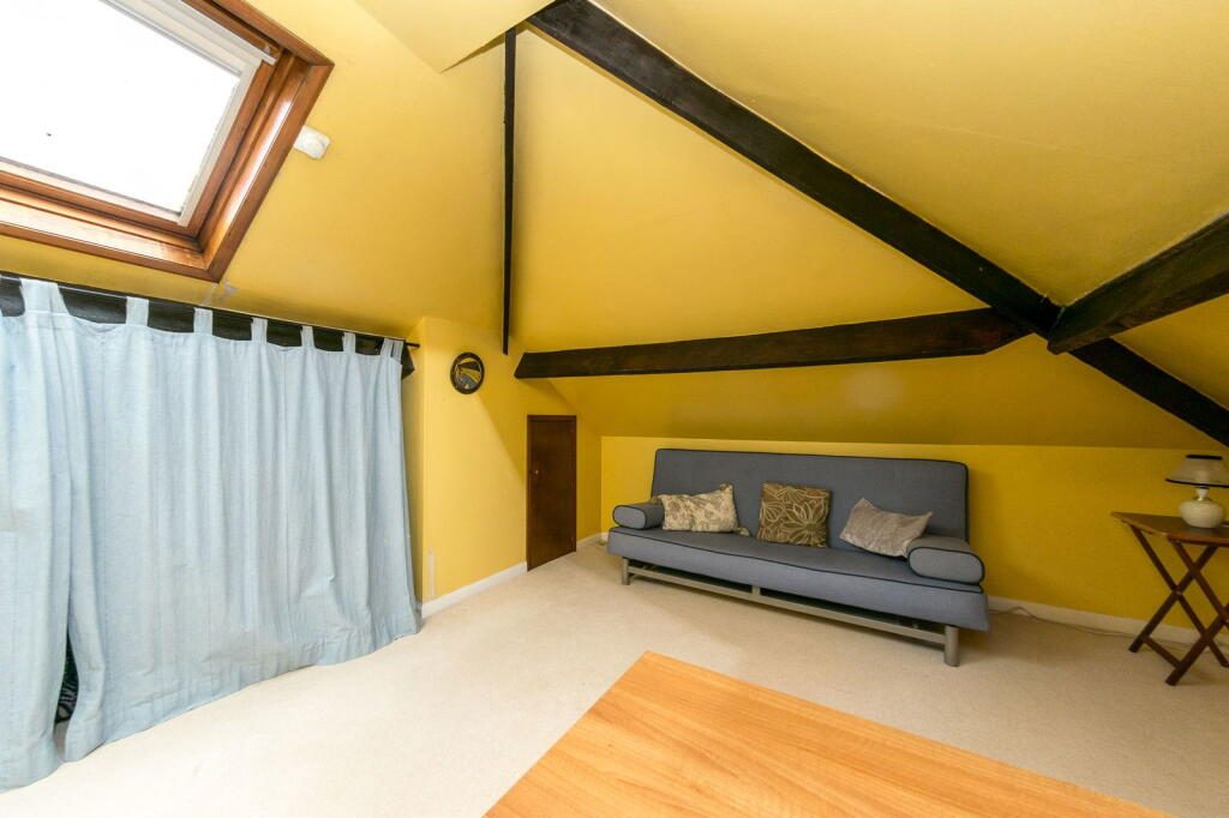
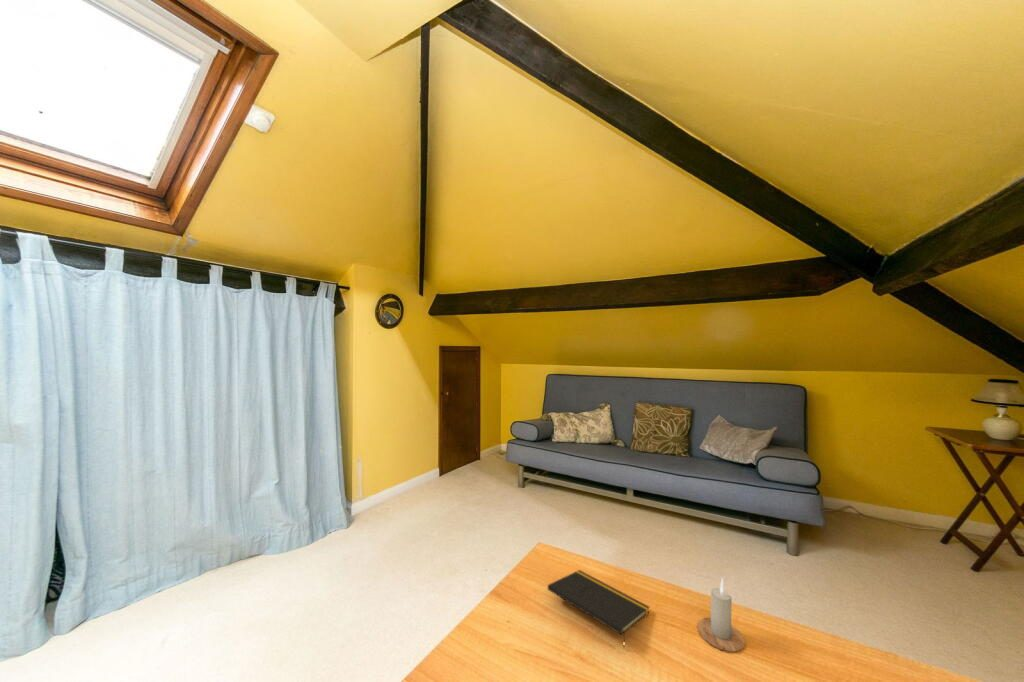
+ candle (720, 605)
+ notepad (597, 598)
